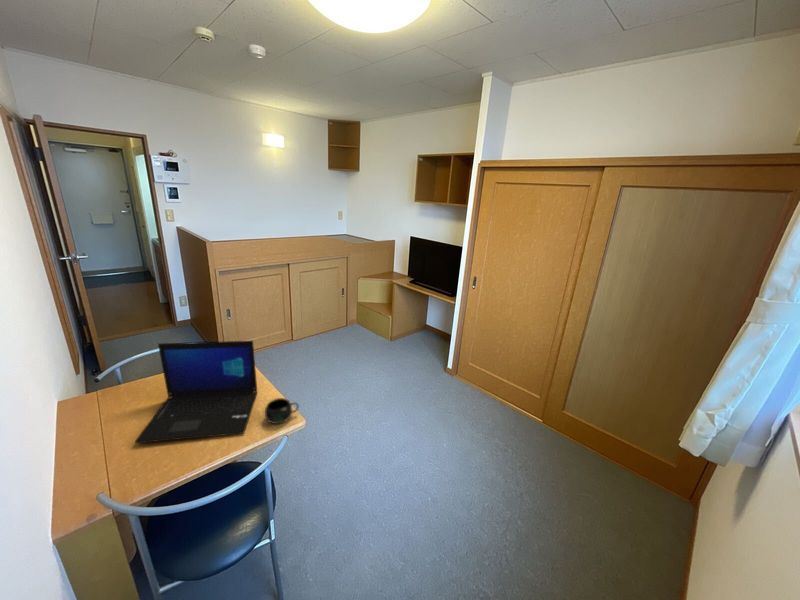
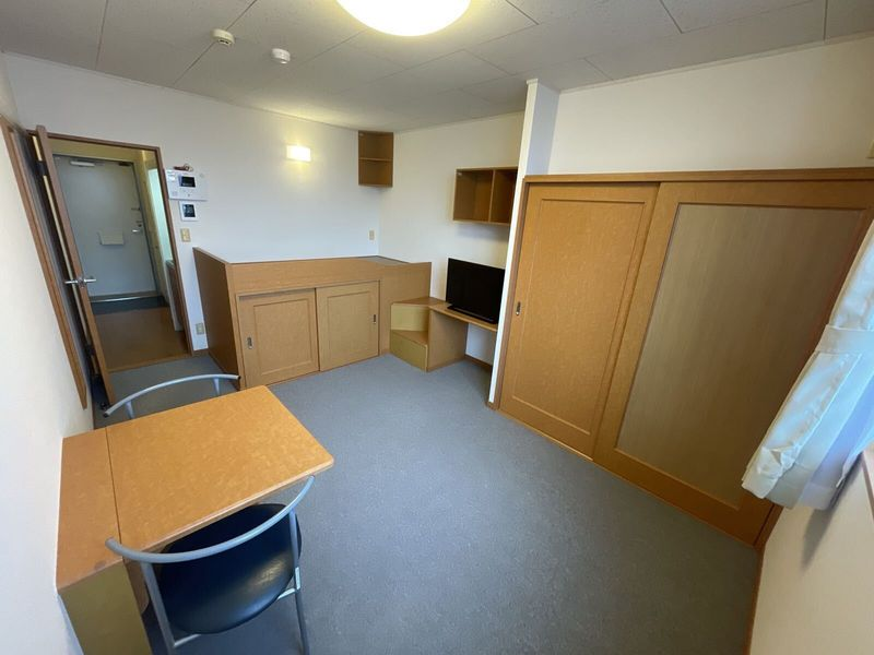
- mug (282, 410)
- laptop (200, 387)
